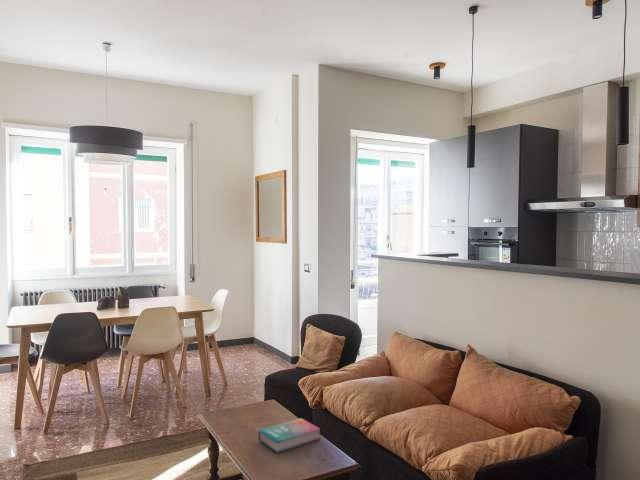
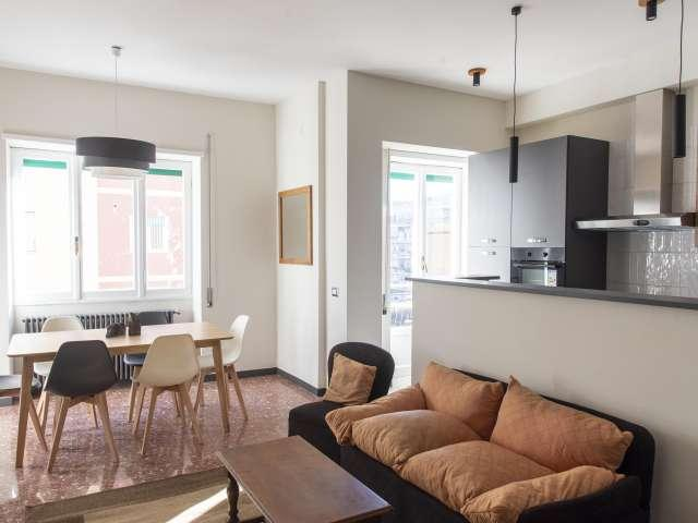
- book (289, 434)
